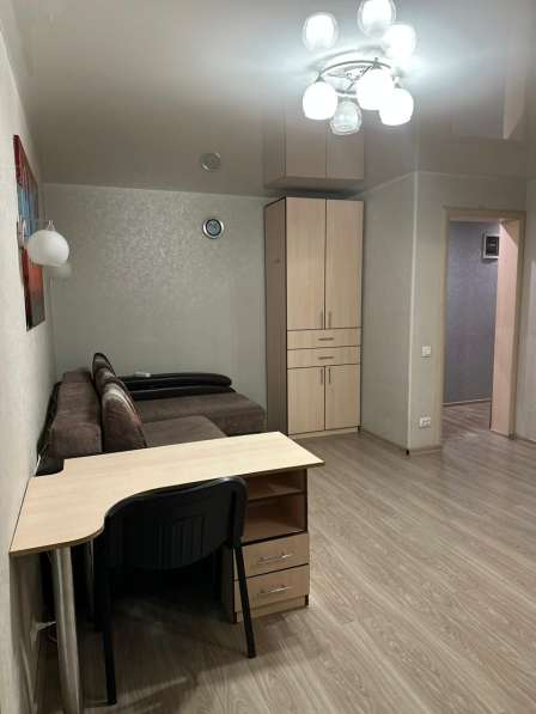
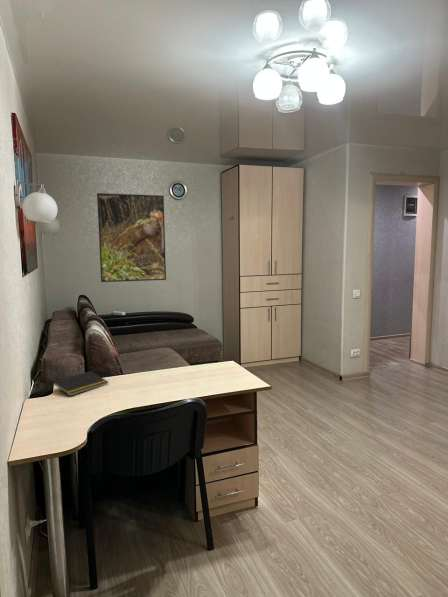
+ notepad (81, 382)
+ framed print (132, 238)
